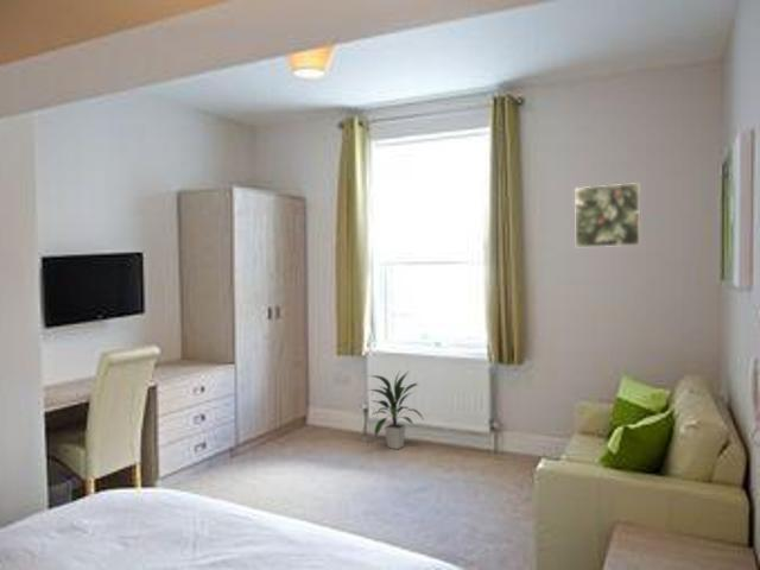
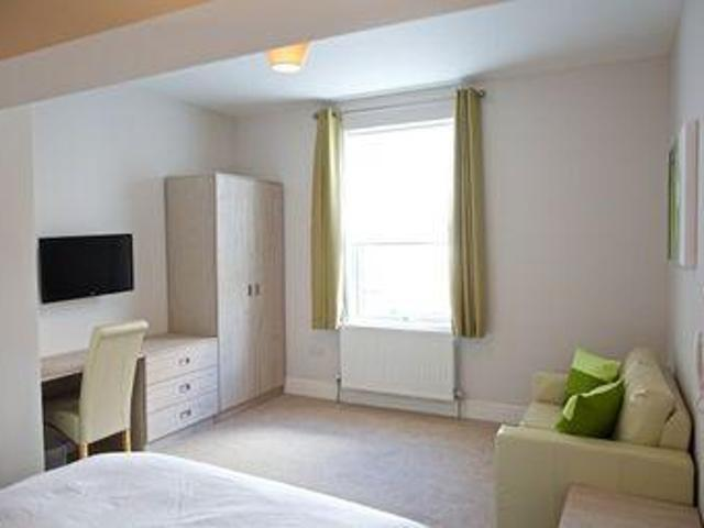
- indoor plant (392, 407)
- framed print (607, 216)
